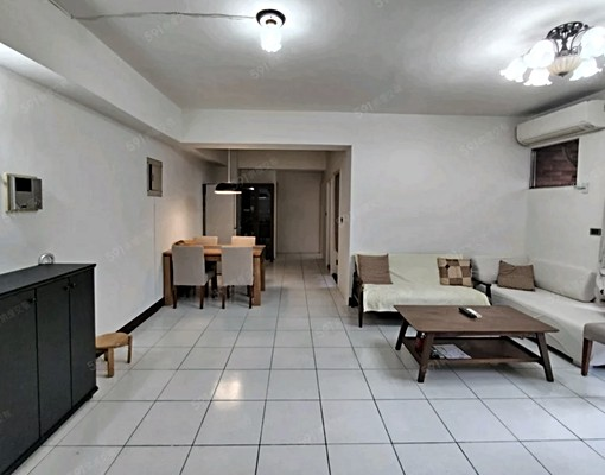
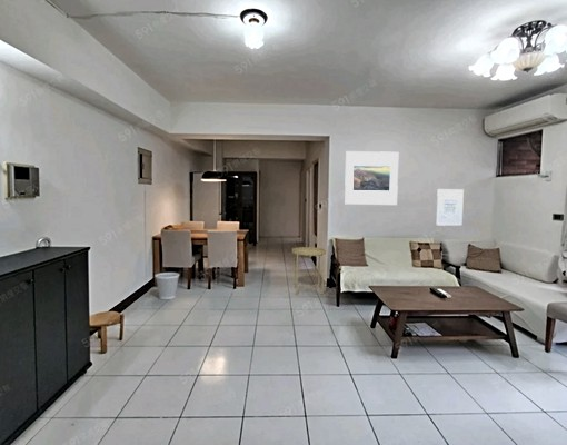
+ wall art (449, 207)
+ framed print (371, 178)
+ wastebasket (167, 286)
+ side table (318, 271)
